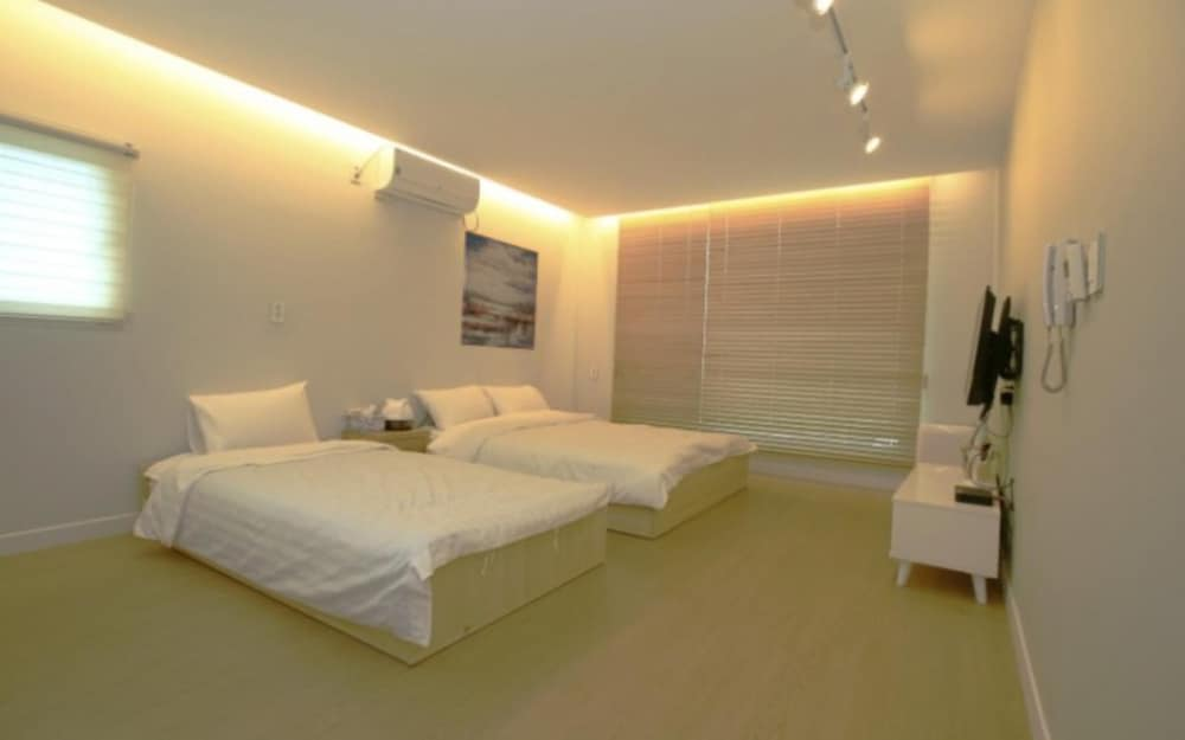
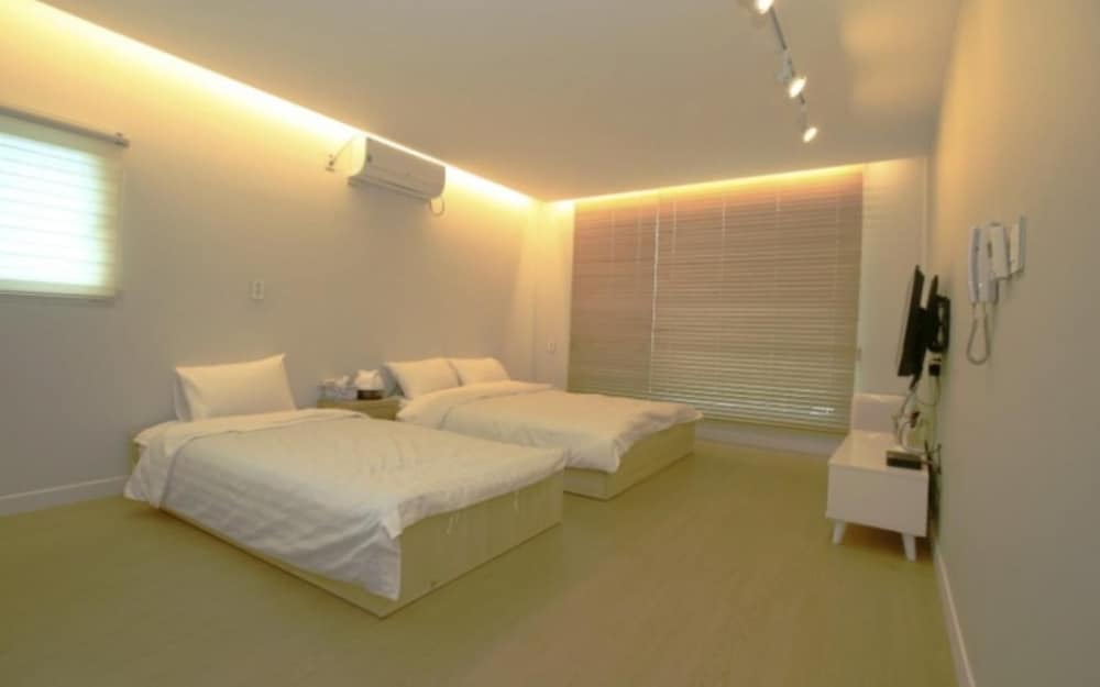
- wall art (501, 295)
